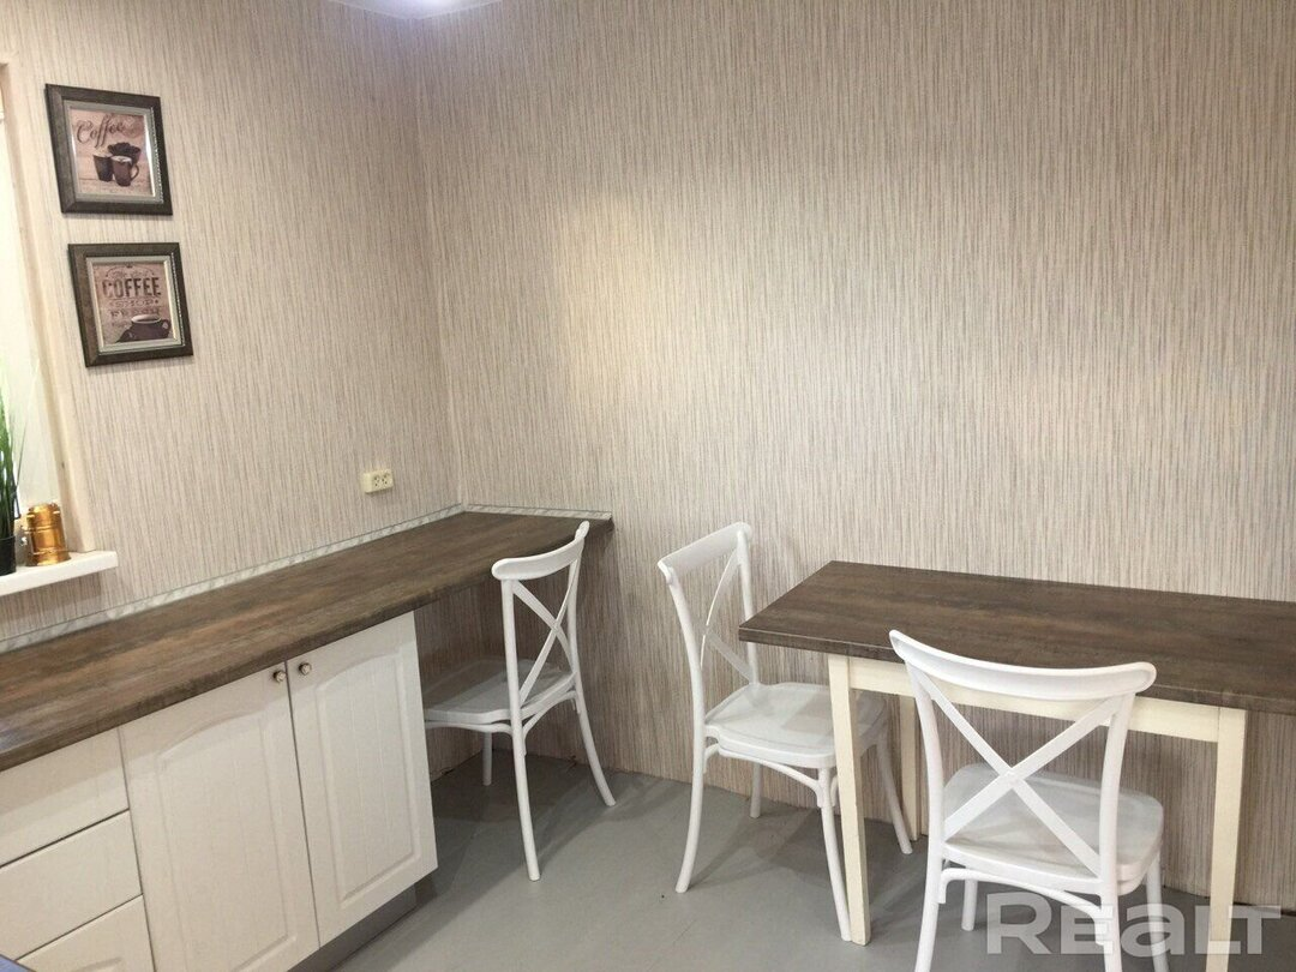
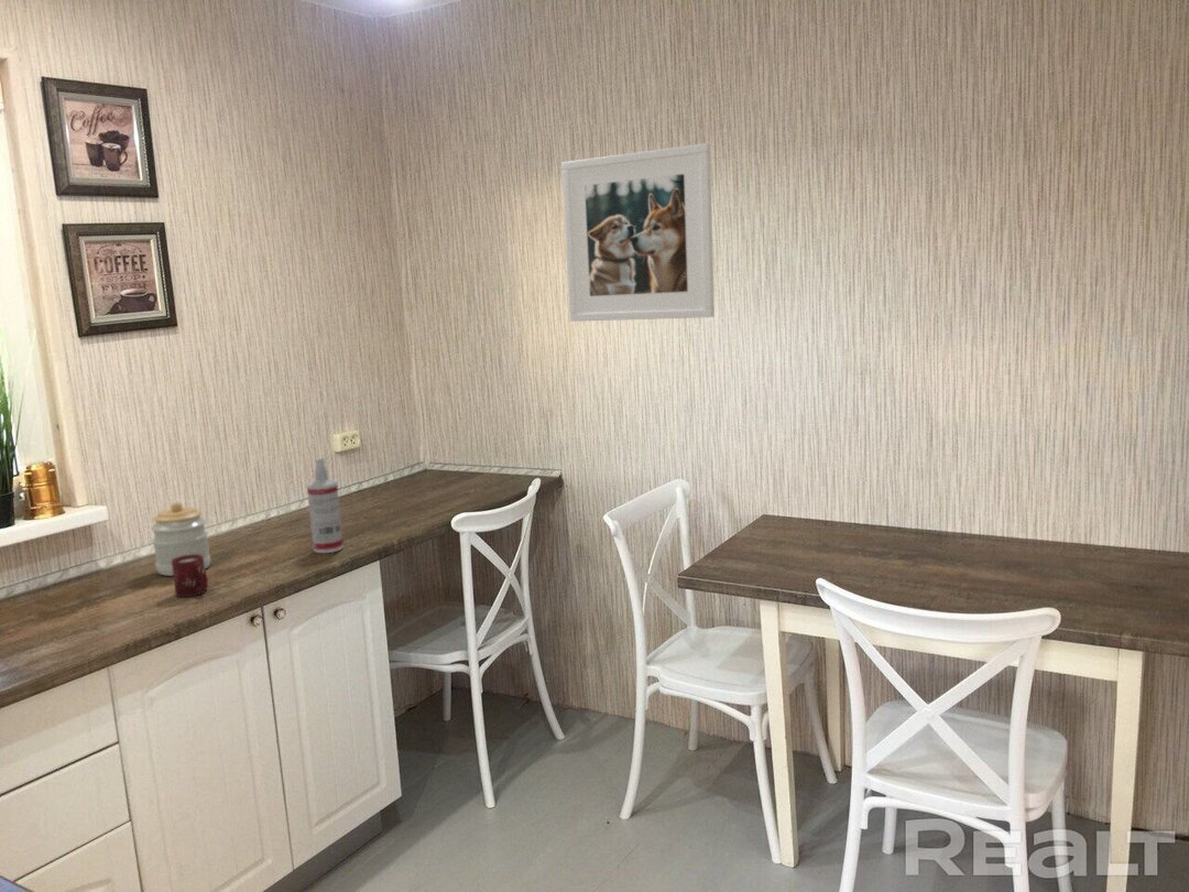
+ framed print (635, 237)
+ jar (179, 535)
+ spray bottle (324, 503)
+ cup (193, 576)
